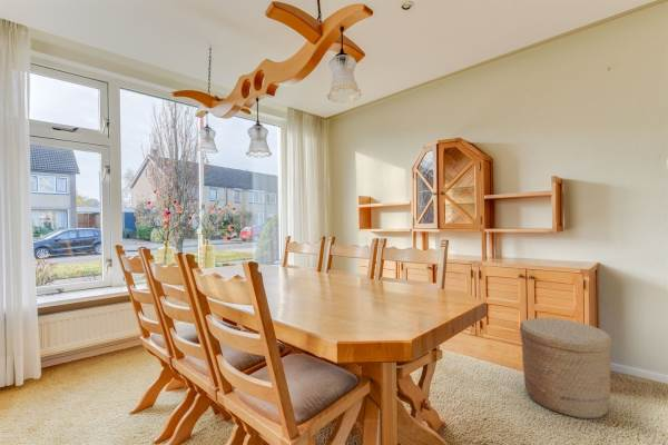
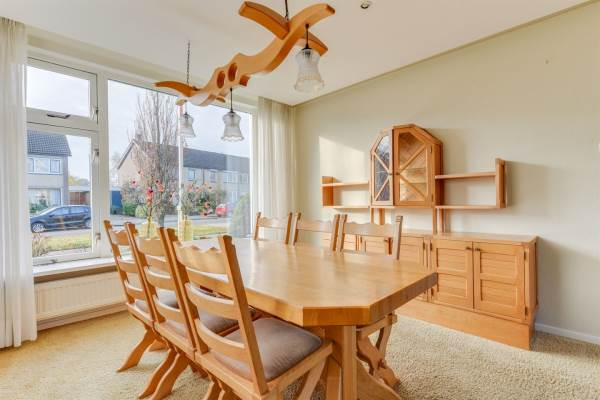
- woven basket (562, 363)
